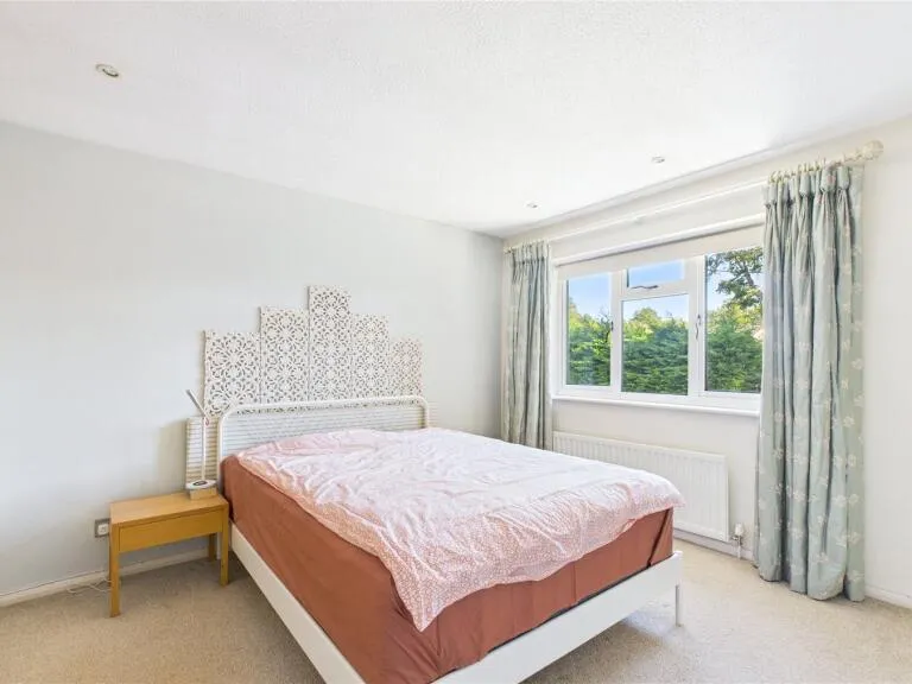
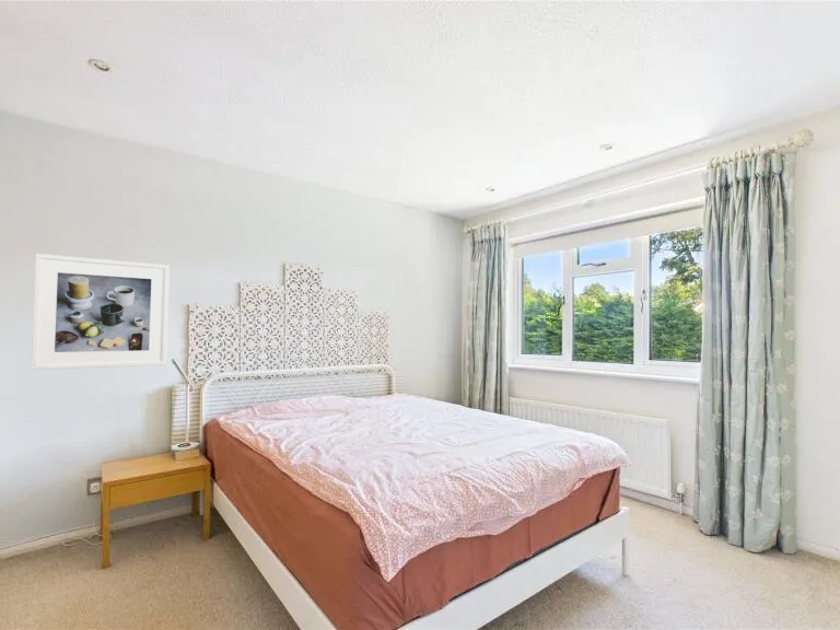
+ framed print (105, 313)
